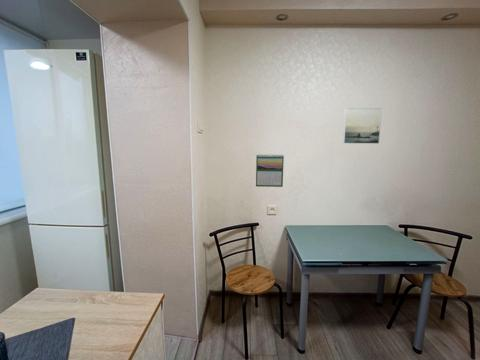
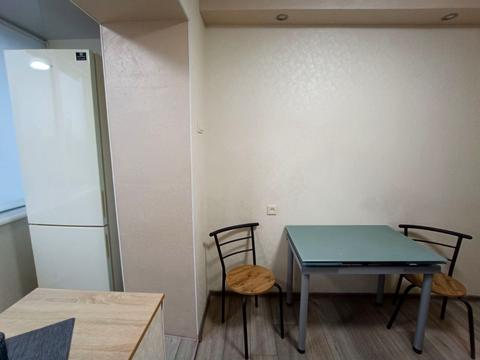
- calendar (269, 170)
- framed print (362, 126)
